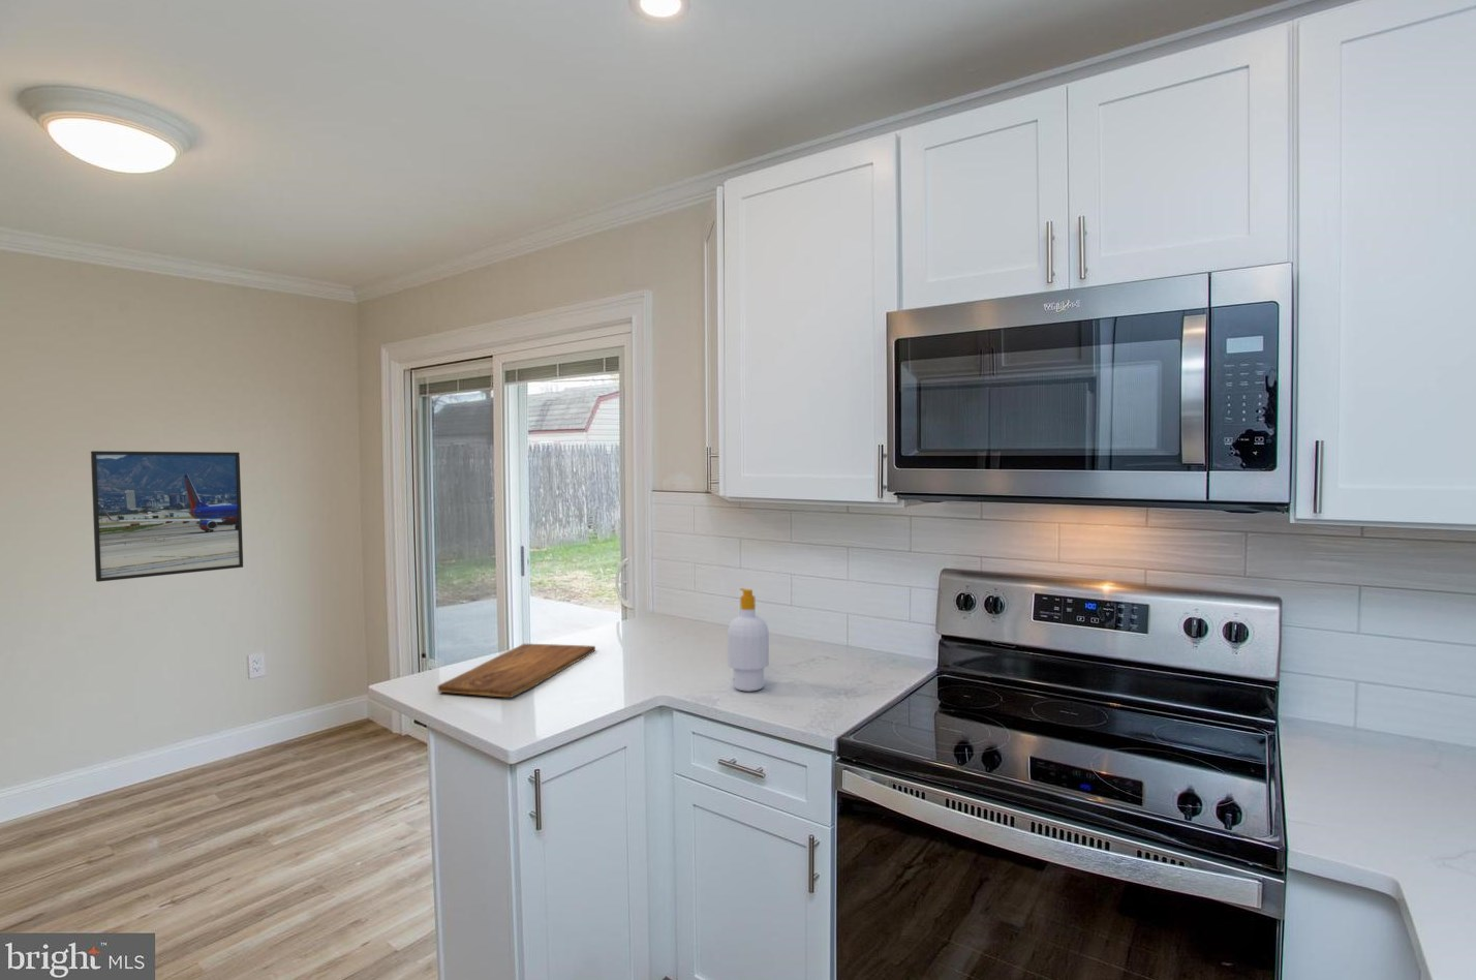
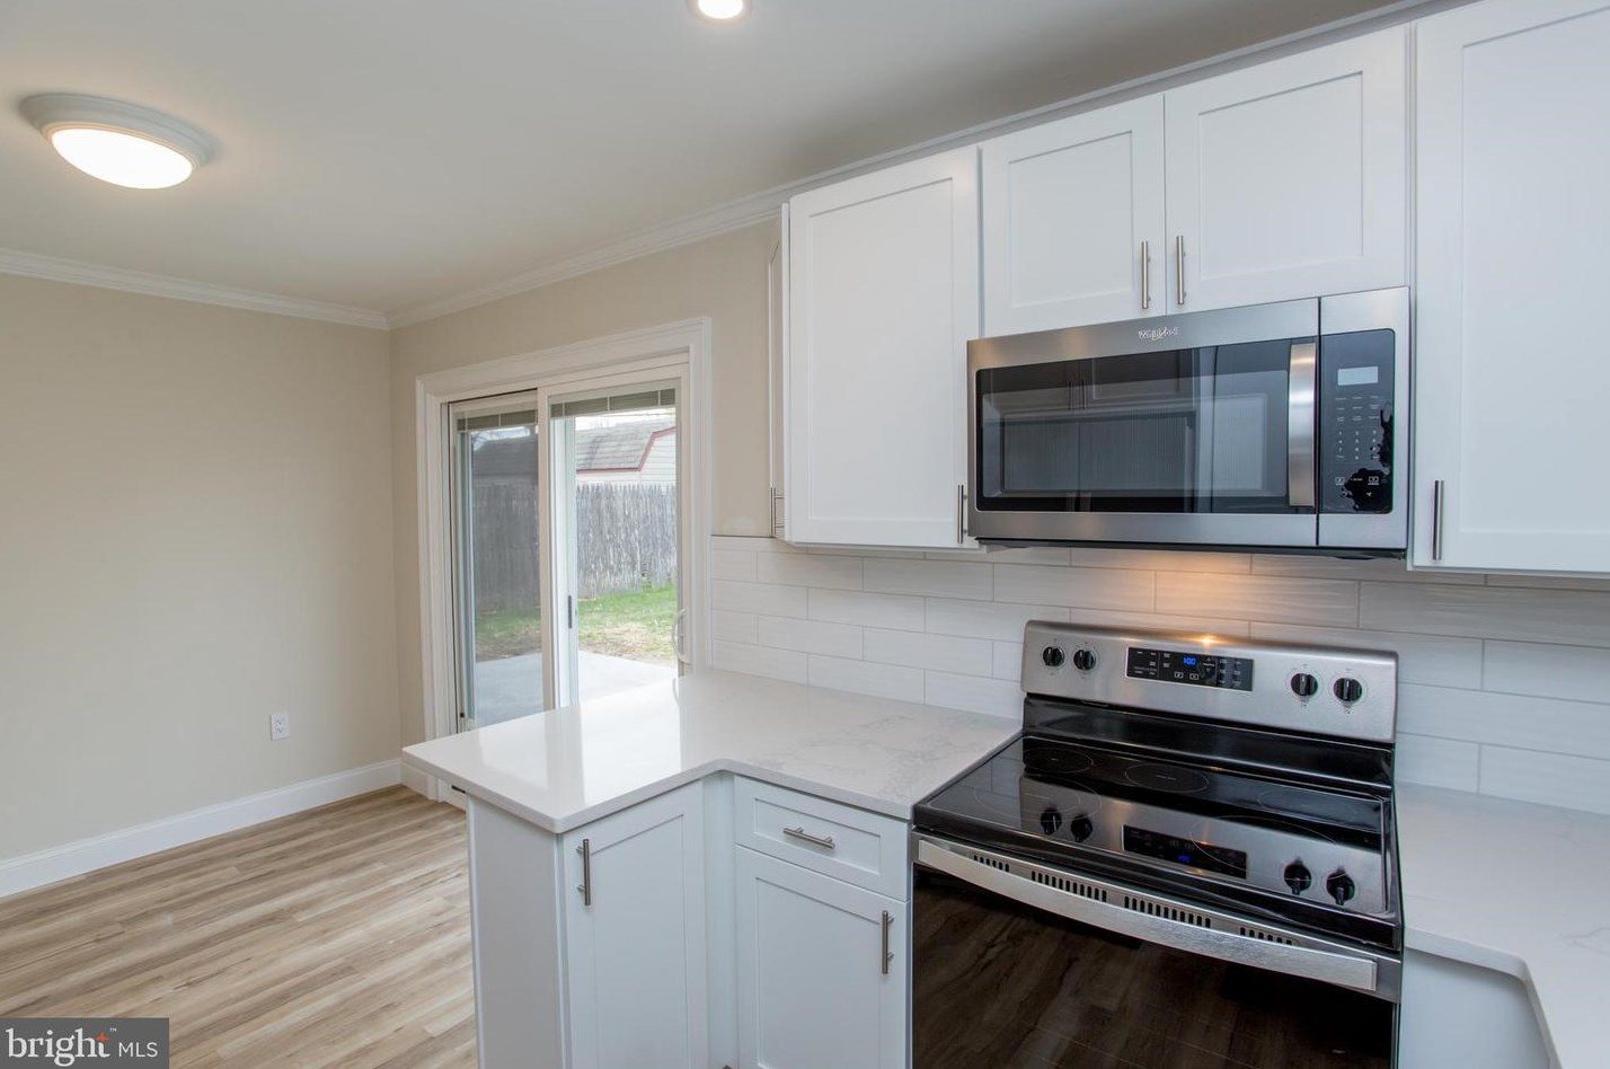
- soap bottle (748, 638)
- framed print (172, 513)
- cutting board (522, 667)
